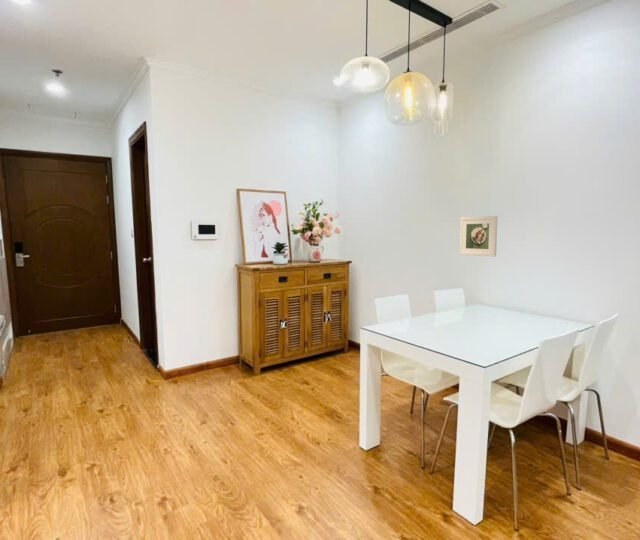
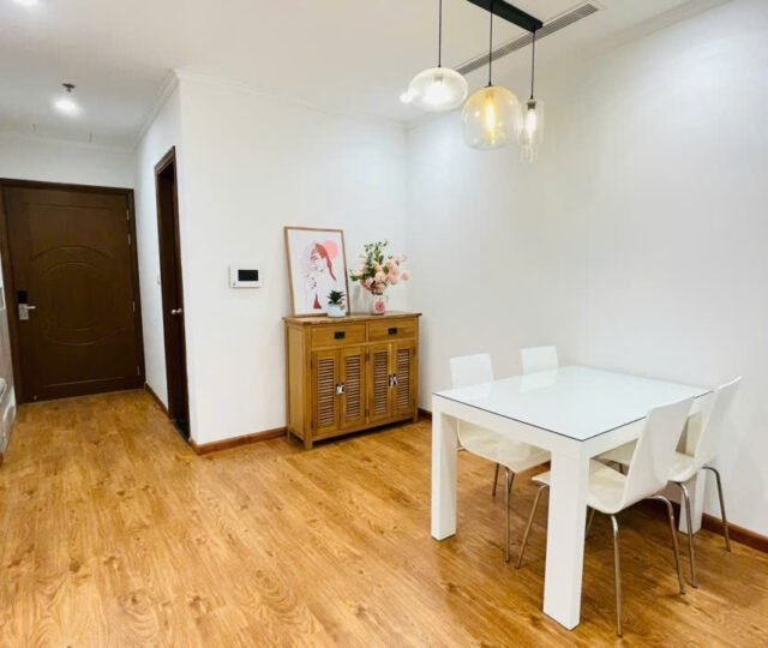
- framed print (477, 236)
